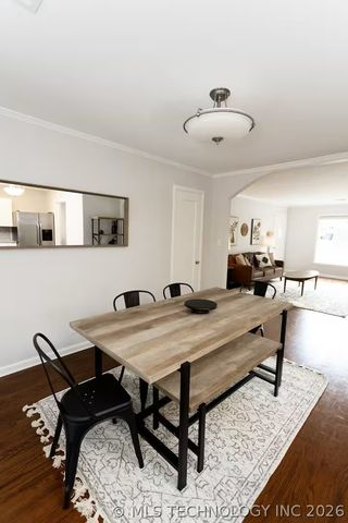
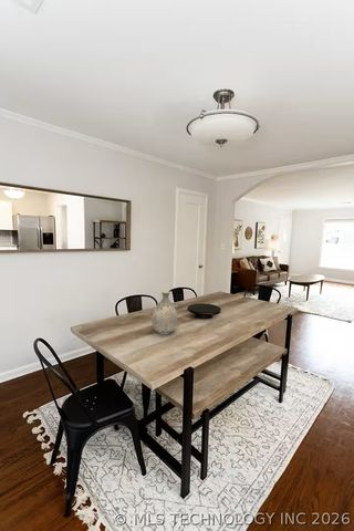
+ vase (165, 312)
